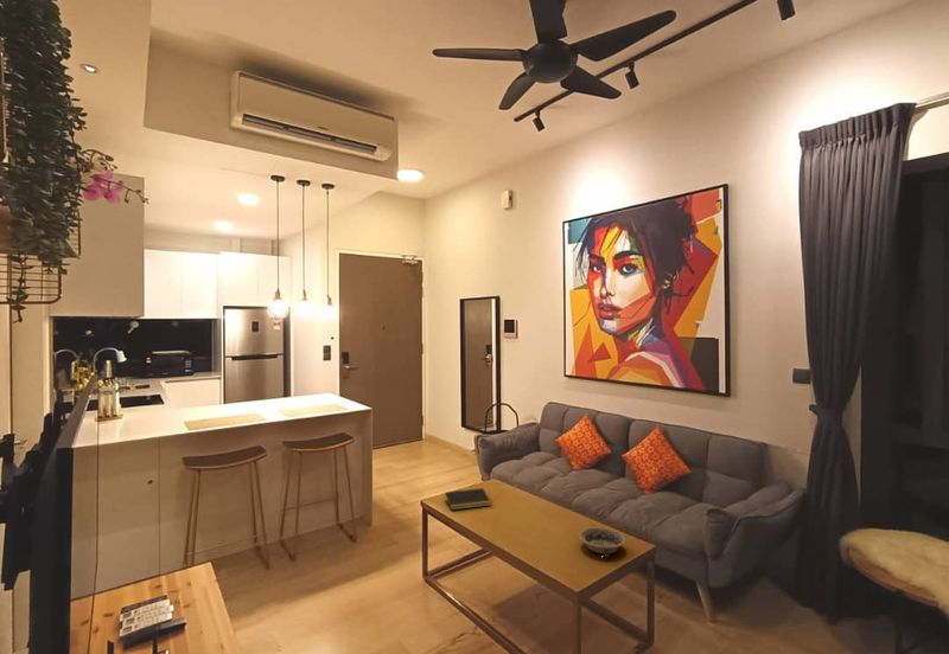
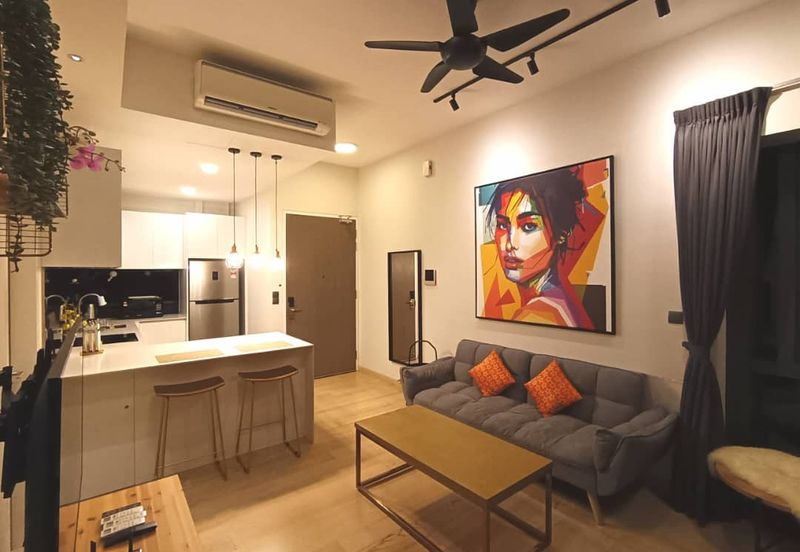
- bowl (601, 541)
- notepad (467, 498)
